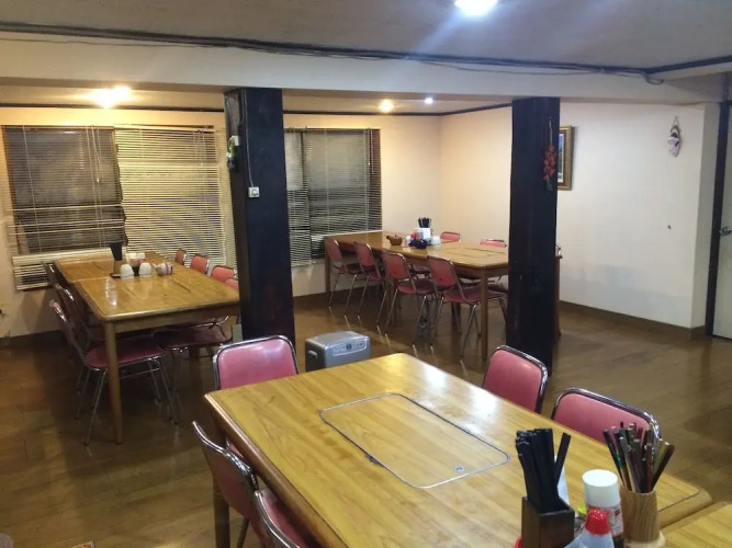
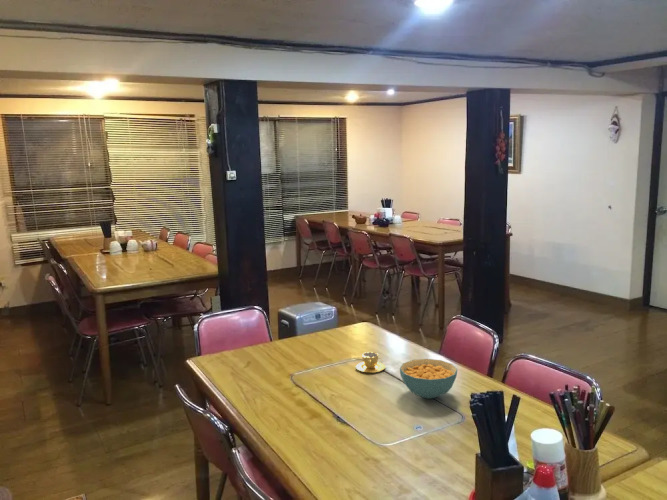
+ cereal bowl (428, 381)
+ cup (370, 361)
